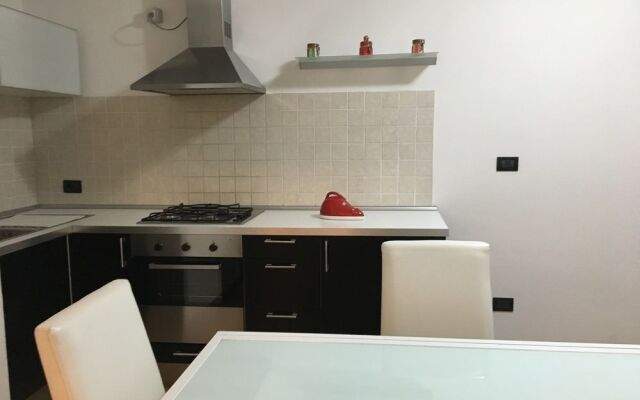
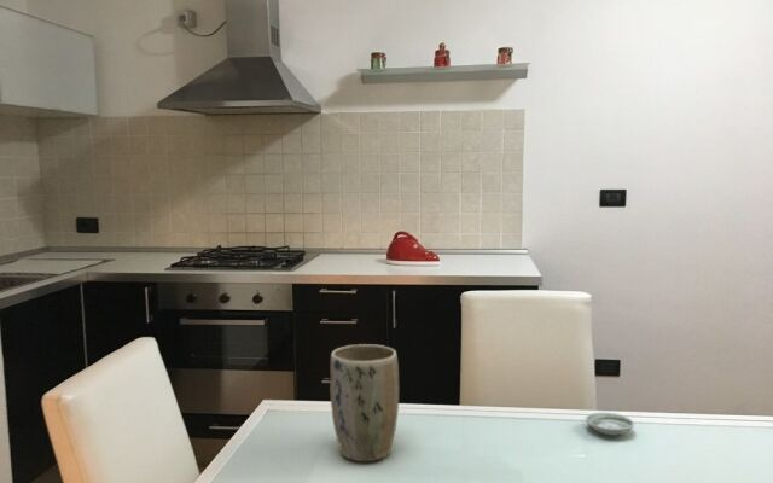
+ plant pot (365, 402)
+ saucer (609, 425)
